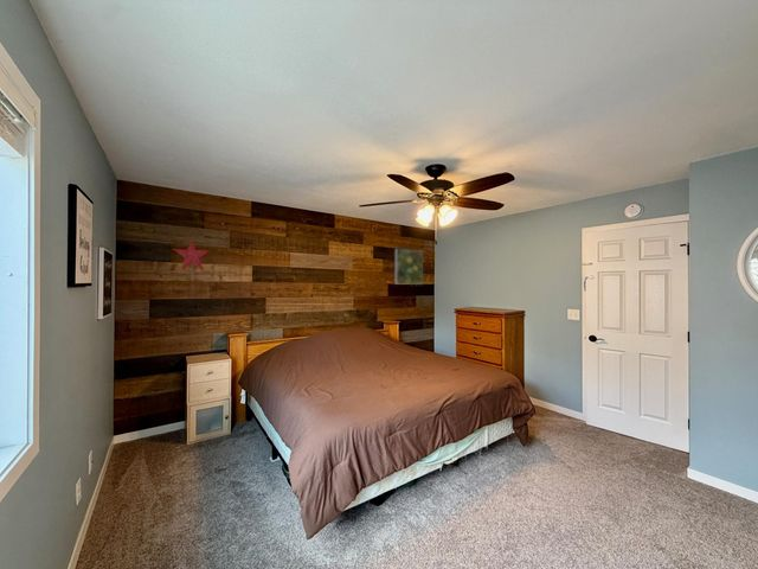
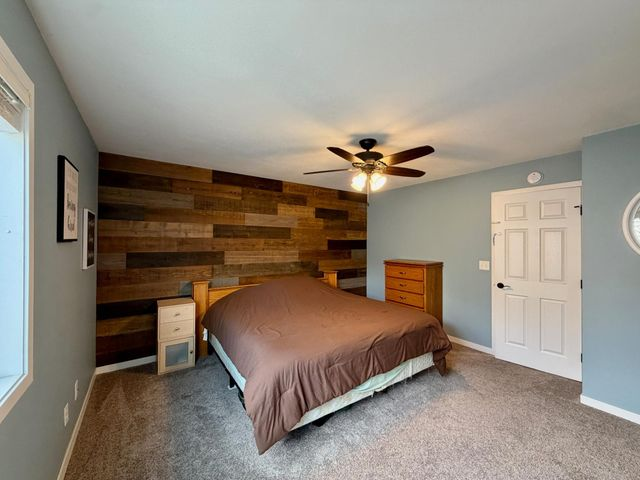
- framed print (409, 267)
- decorative star (191, 256)
